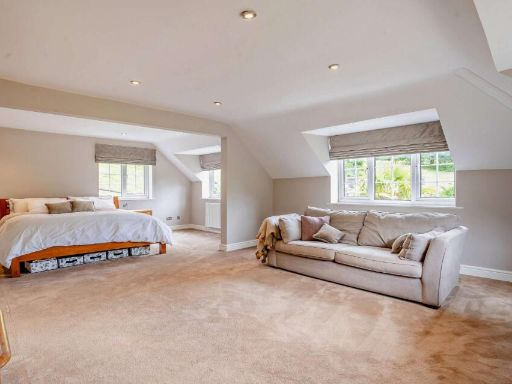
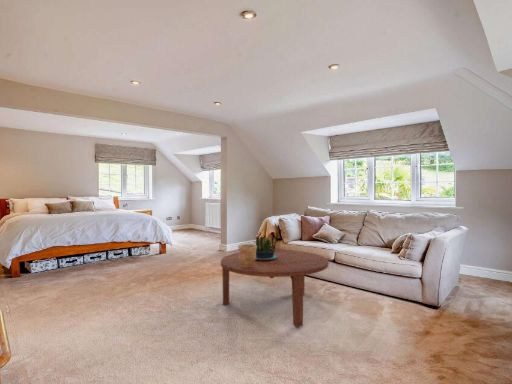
+ potted plant (264, 247)
+ coffee table (273, 277)
+ ceramic vessel (247, 255)
